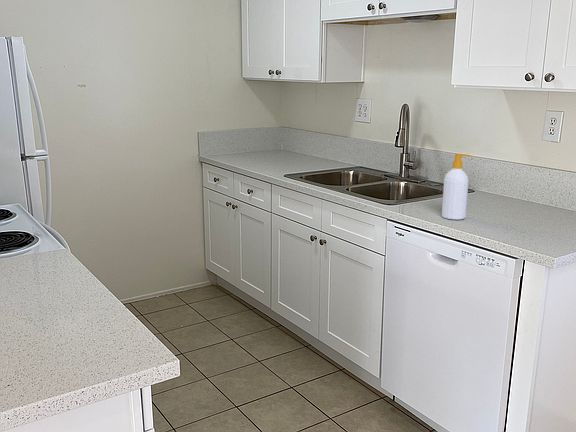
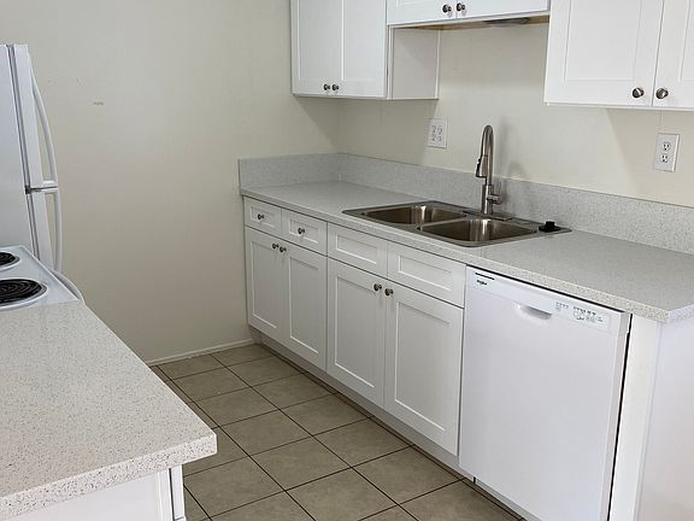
- soap bottle (456, 185)
